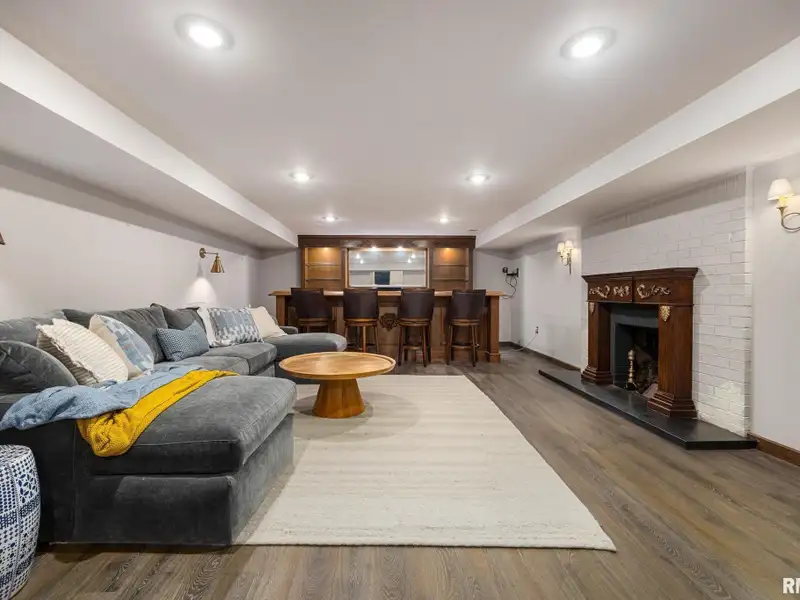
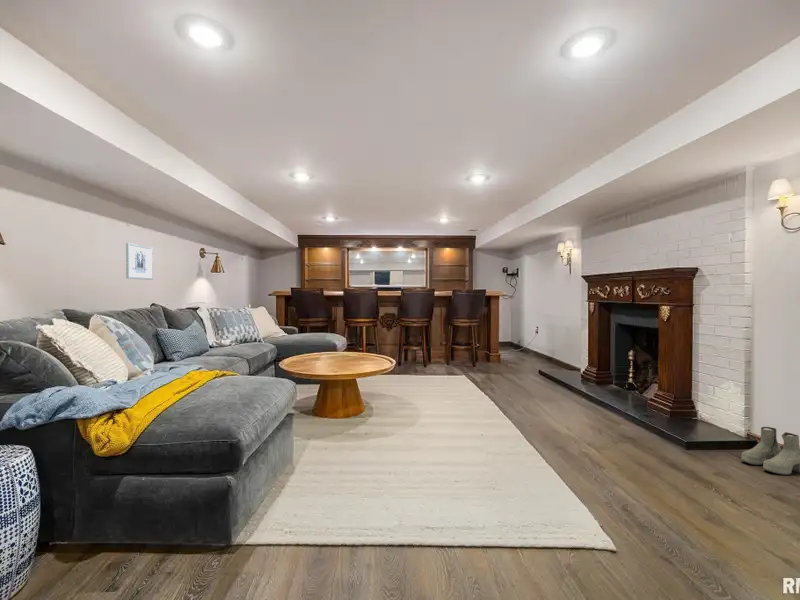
+ wall art (140, 262)
+ boots (772, 449)
